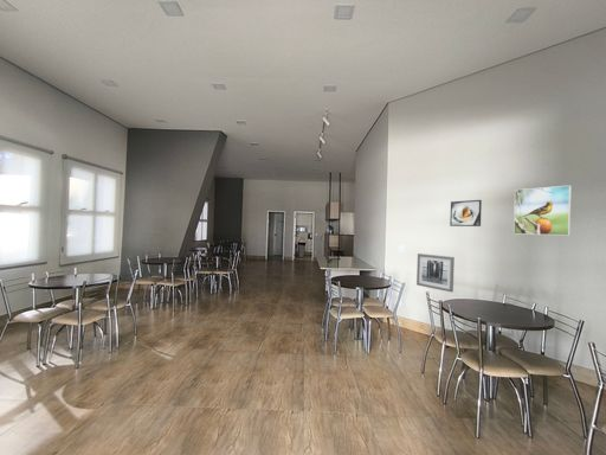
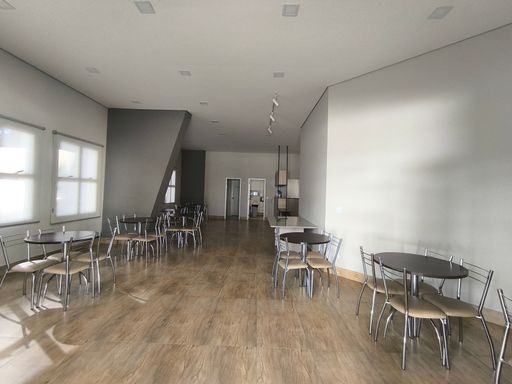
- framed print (540, 211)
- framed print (465, 213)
- wall art (434, 271)
